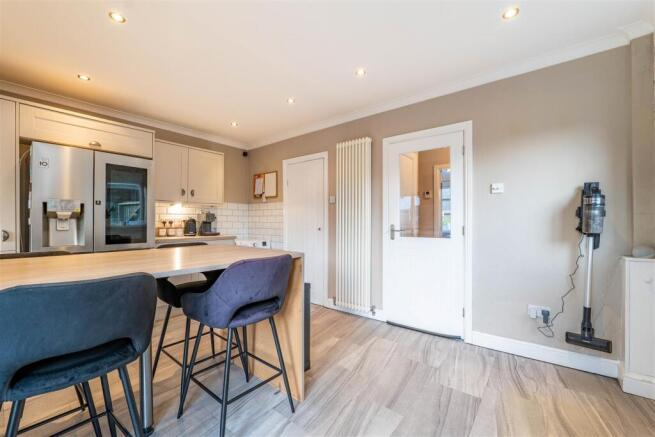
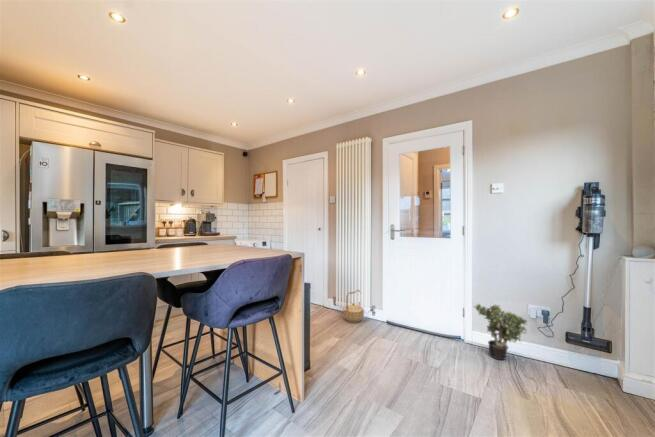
+ potted plant (499, 331)
+ basket (353, 305)
